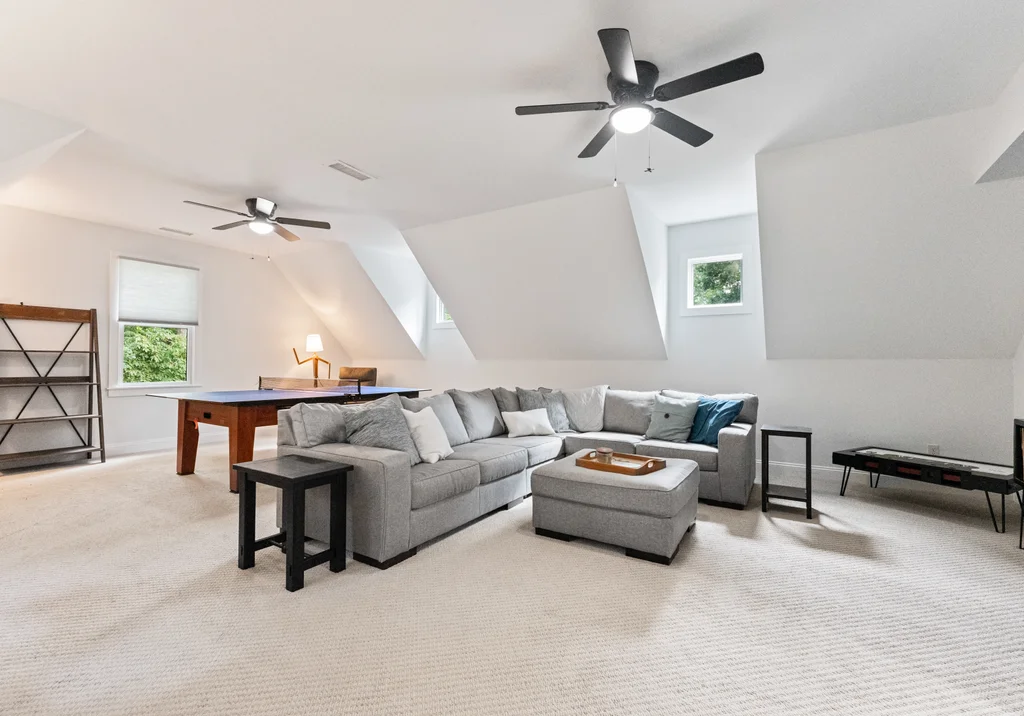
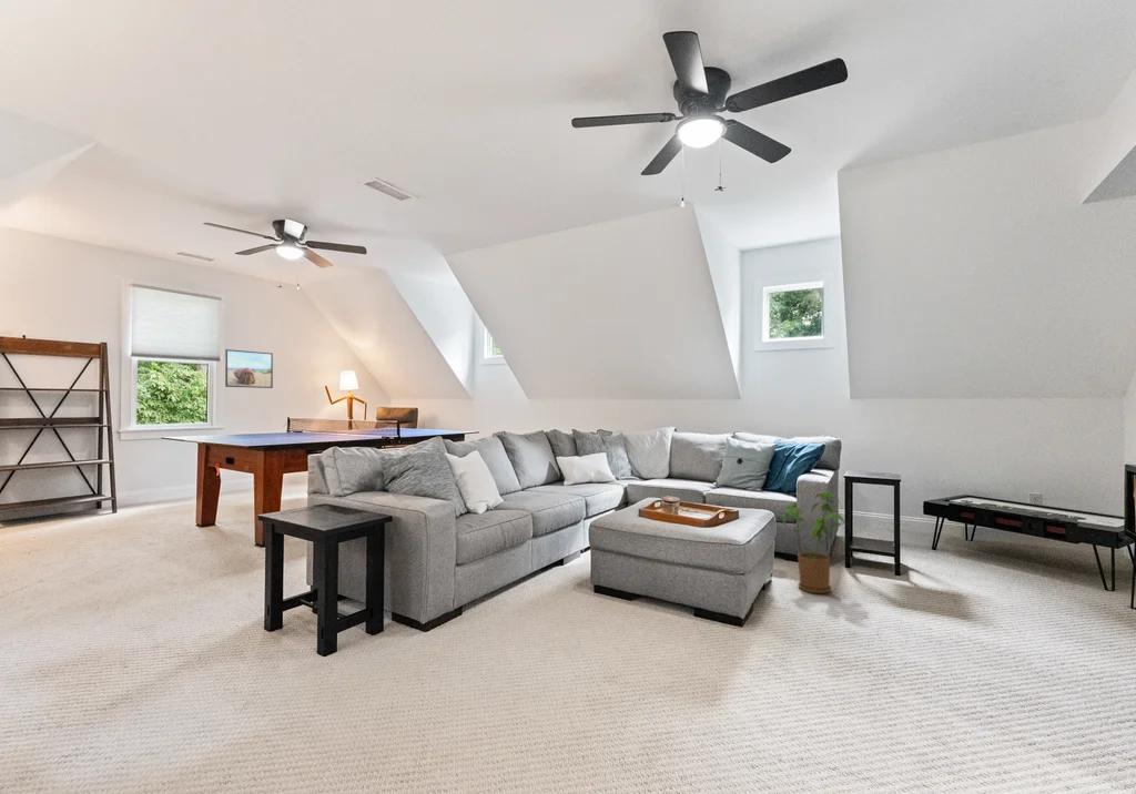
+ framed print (250, 369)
+ house plant (818, 540)
